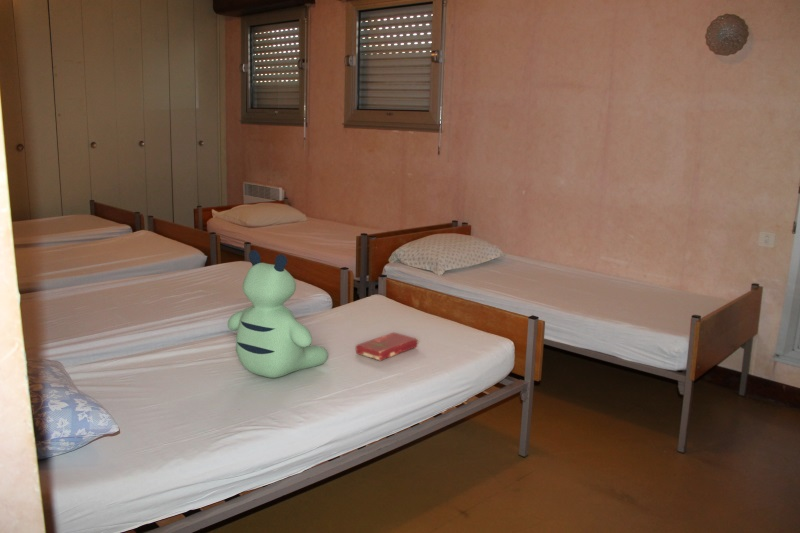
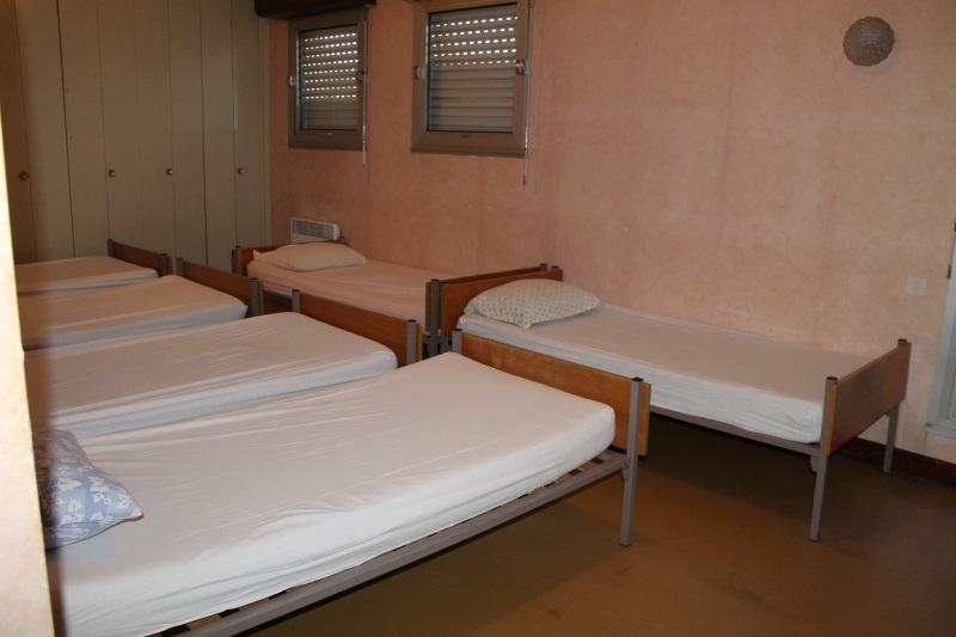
- bear (281, 310)
- book (387, 345)
